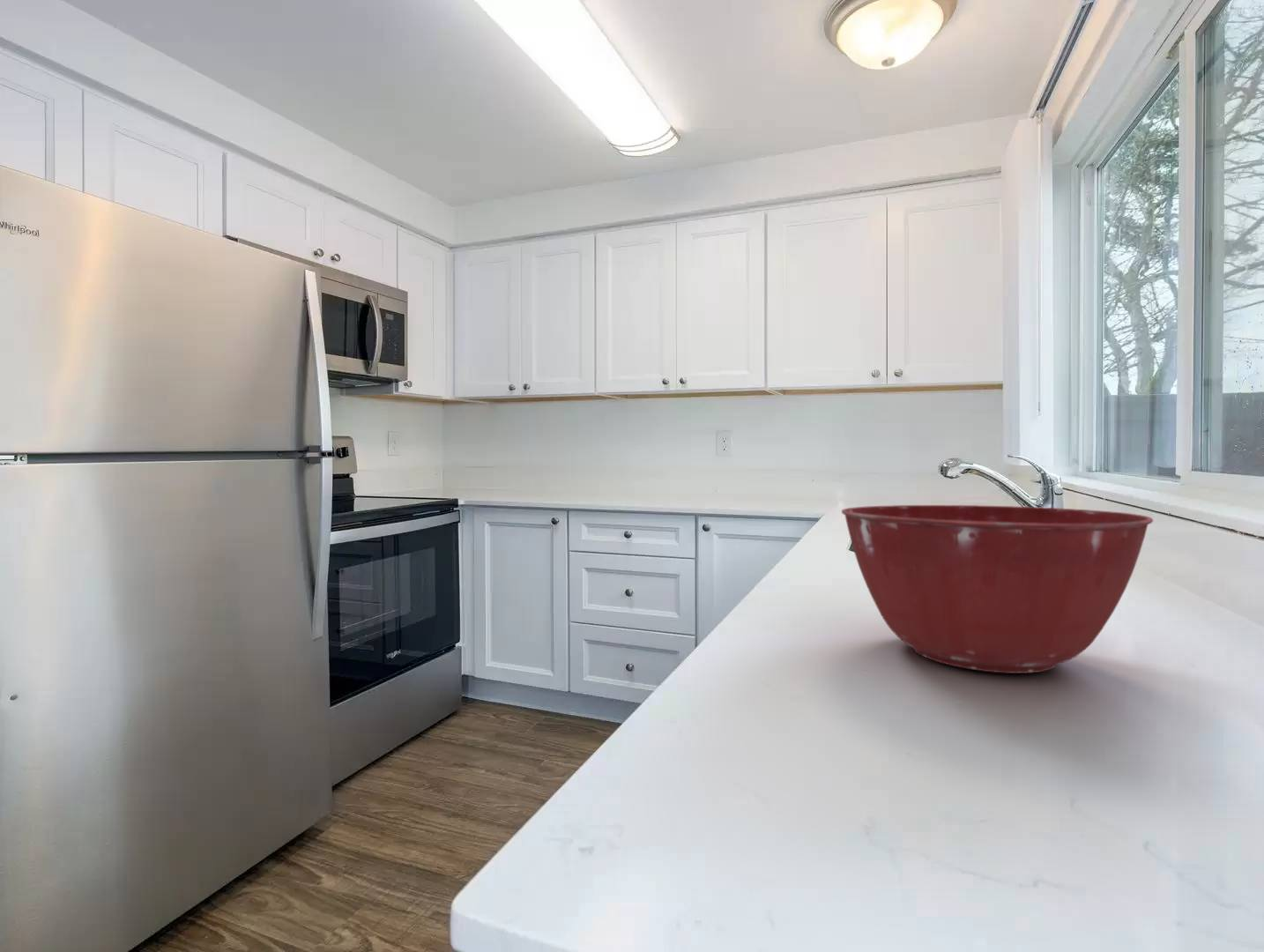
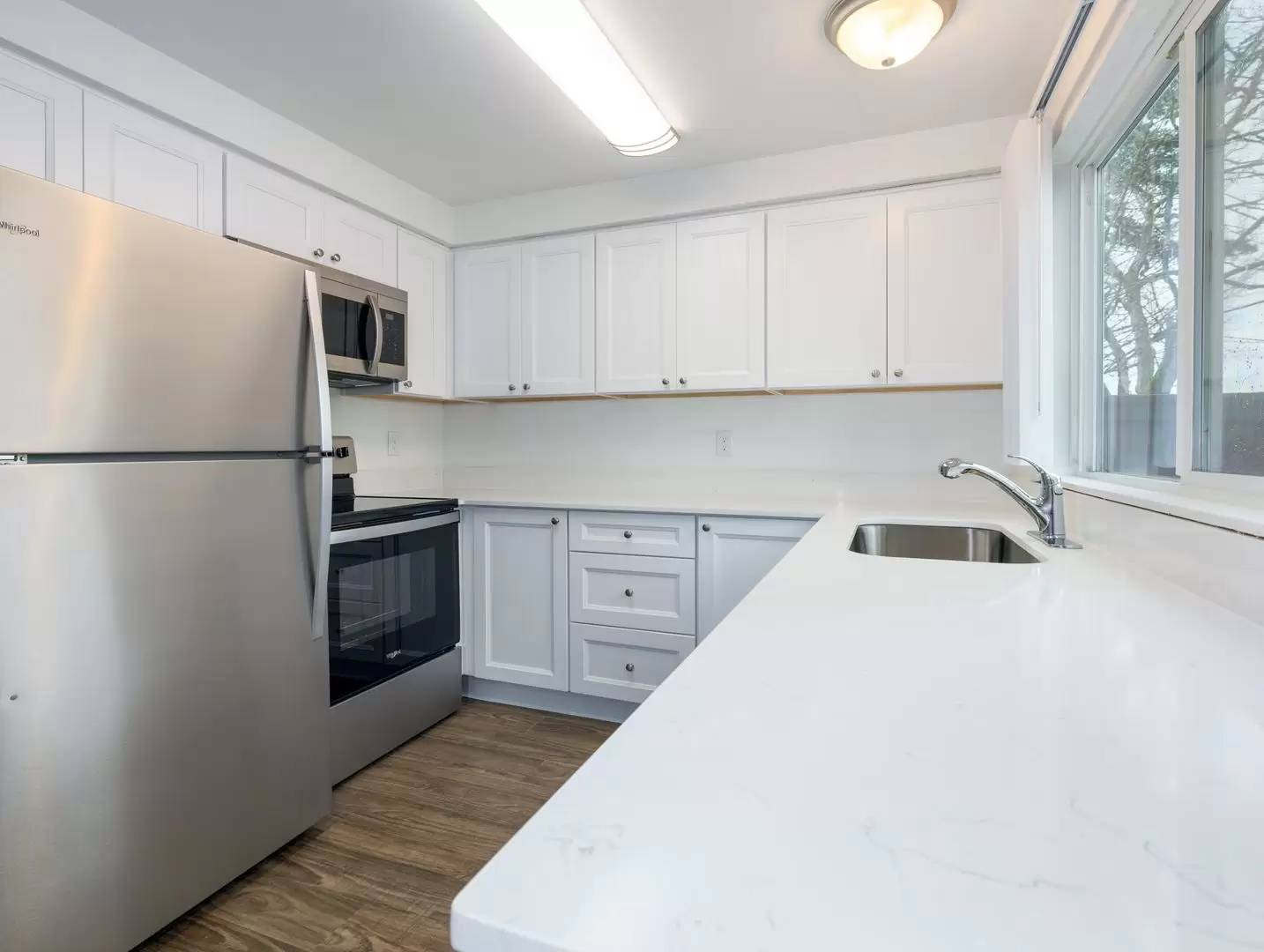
- mixing bowl (982, 583)
